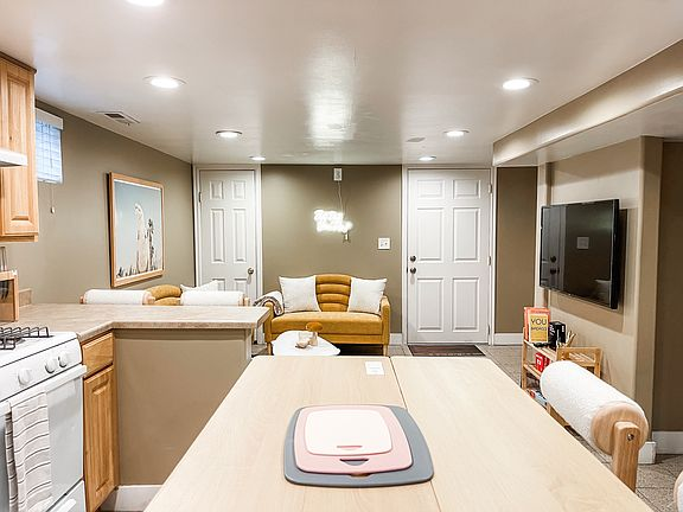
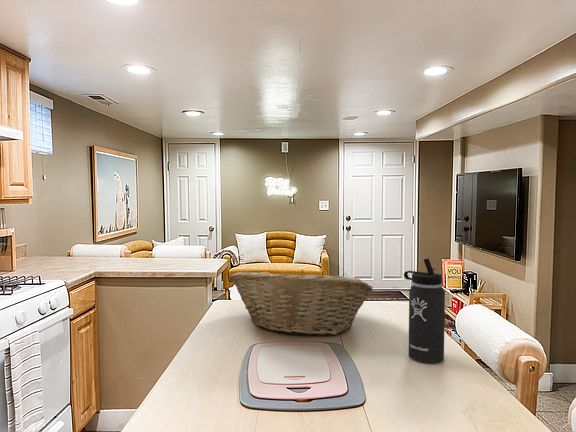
+ fruit basket (299, 295)
+ thermos bottle (423, 307)
